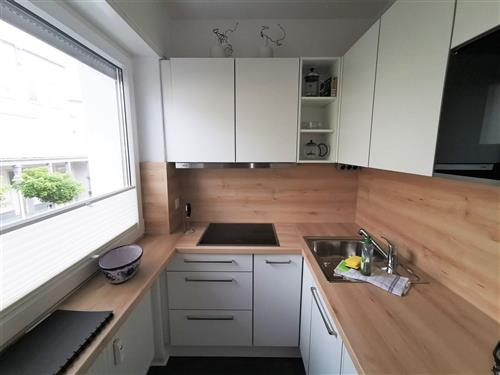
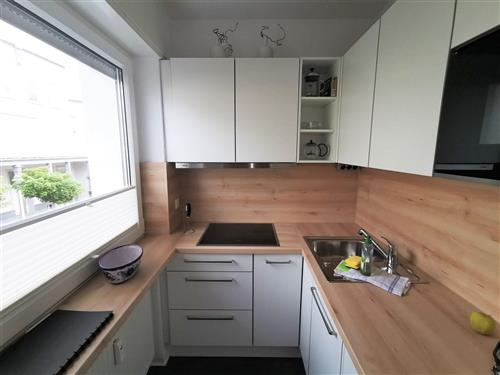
+ apple (482, 322)
